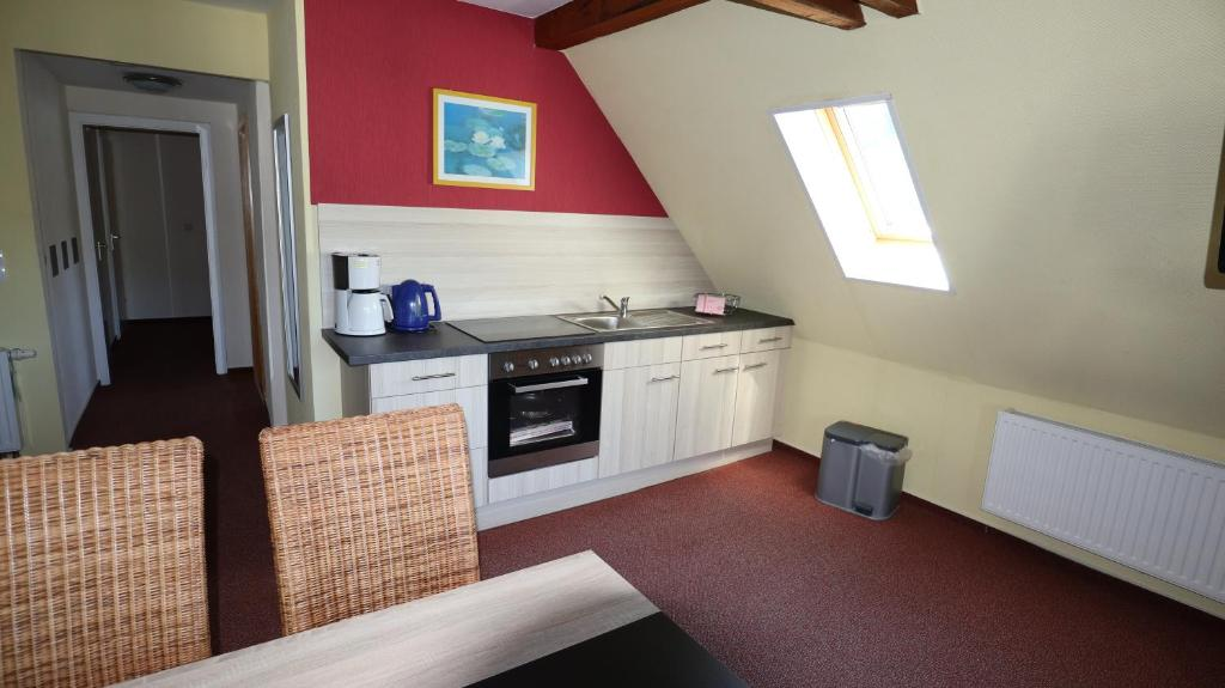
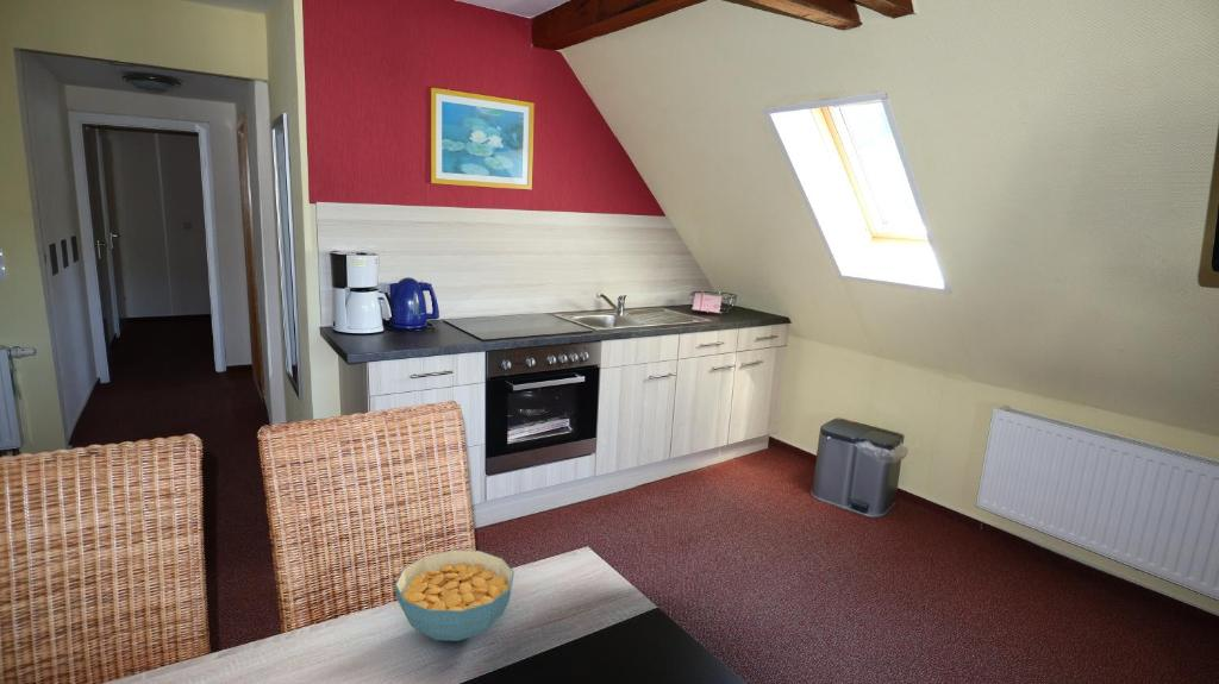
+ cereal bowl (455, 603)
